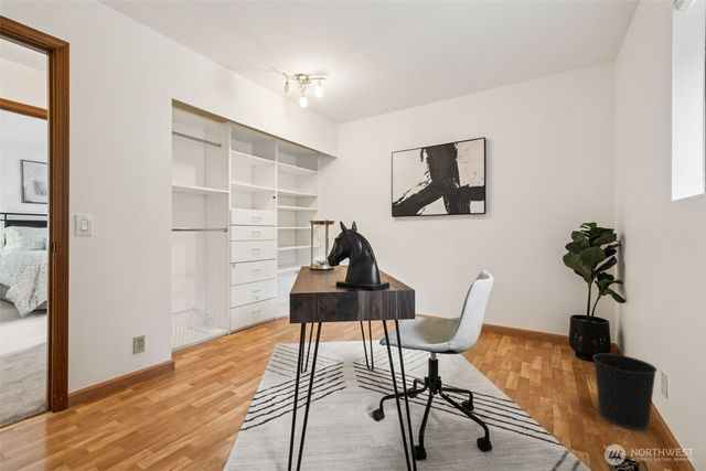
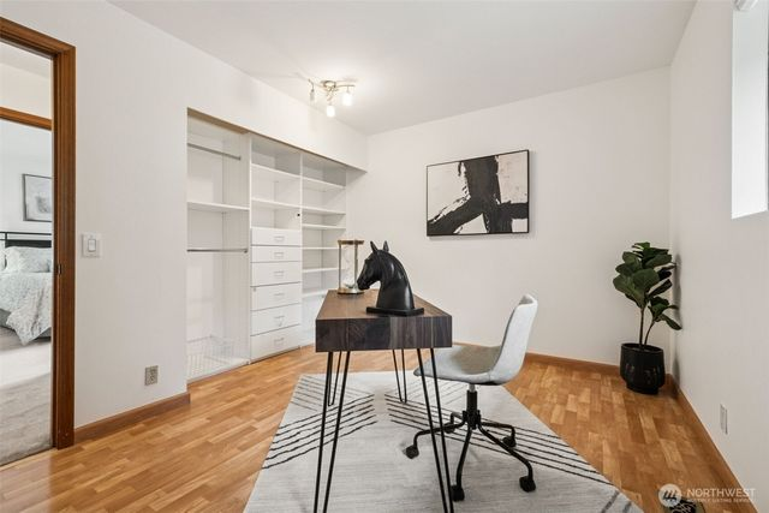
- wastebasket (622, 390)
